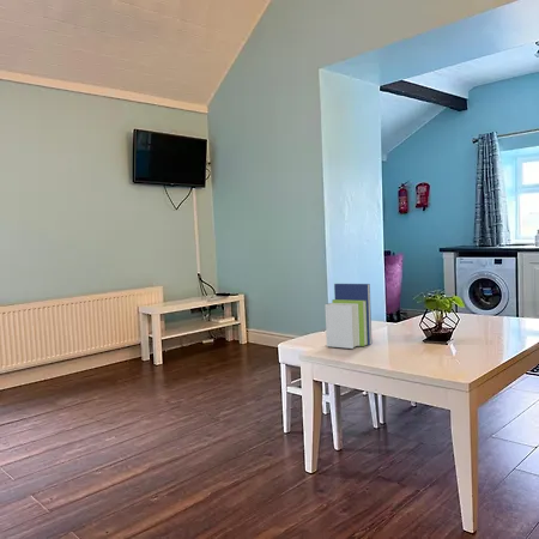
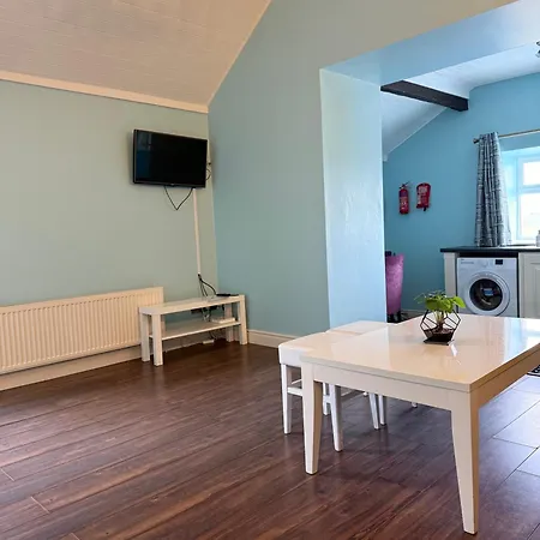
- book (353, 313)
